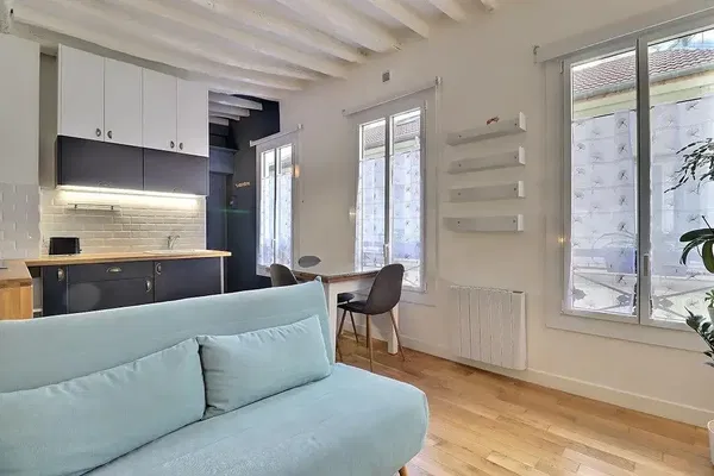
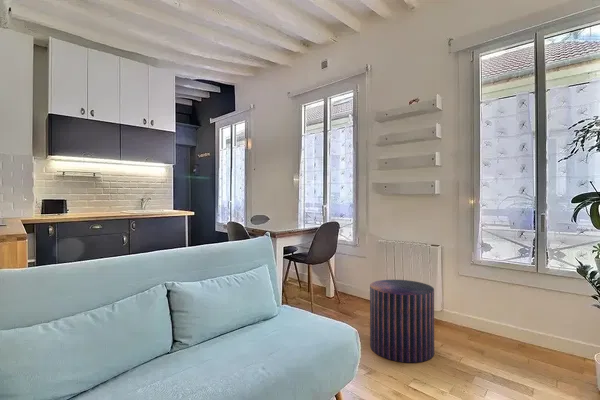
+ pouf (401, 317)
